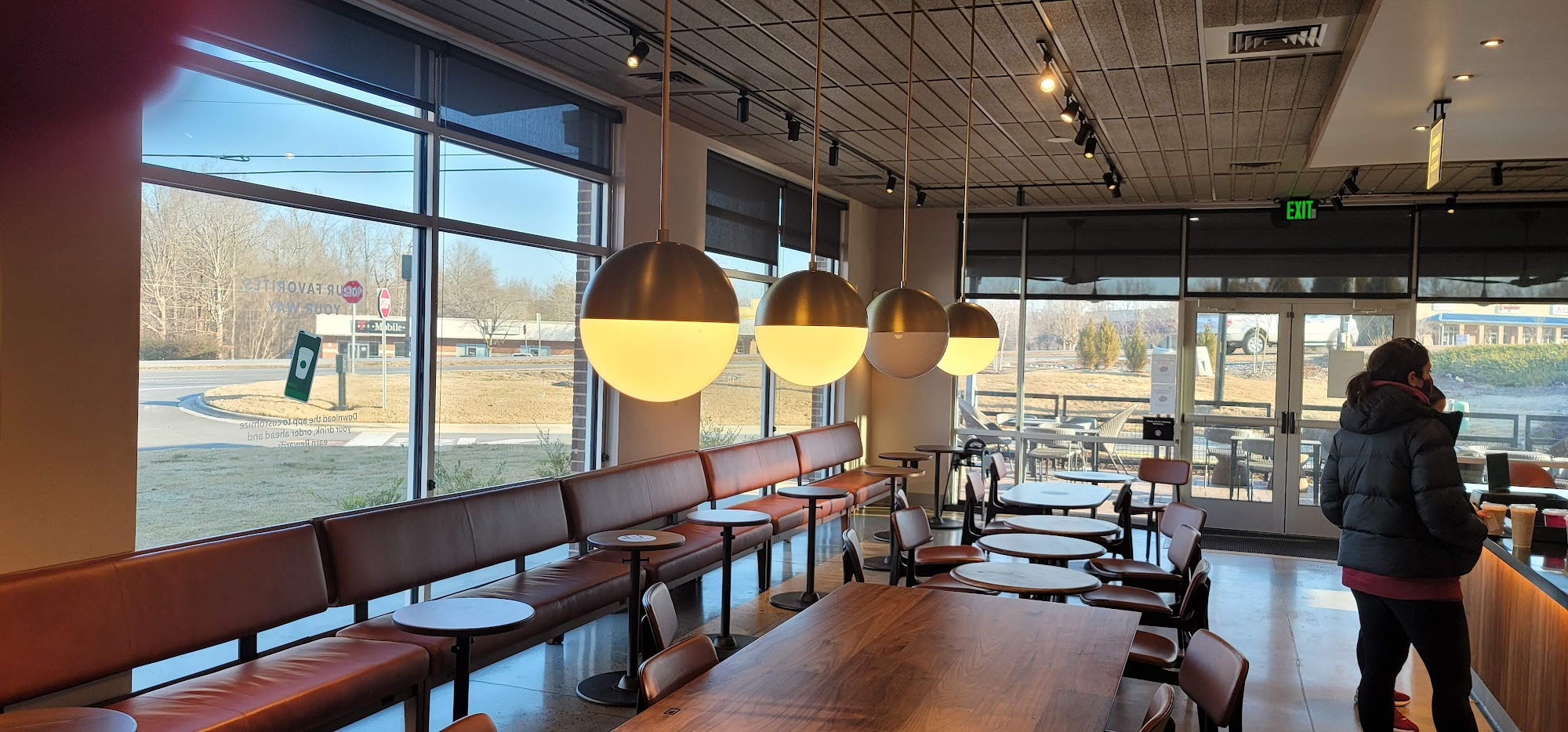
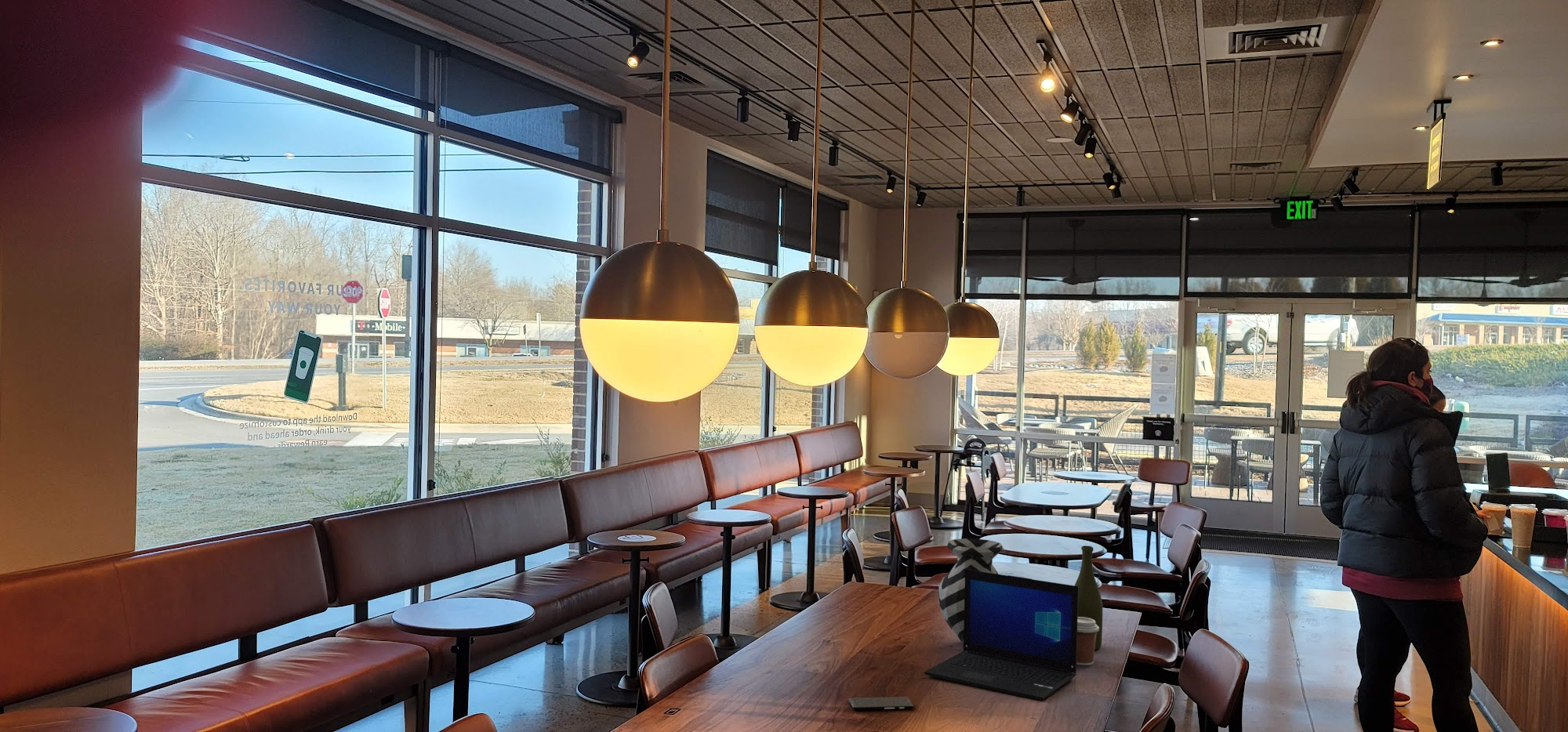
+ laptop (1002, 631)
+ vase (964, 592)
+ coffee cup (1082, 640)
+ smartphone (880, 703)
+ bottle (1086, 596)
